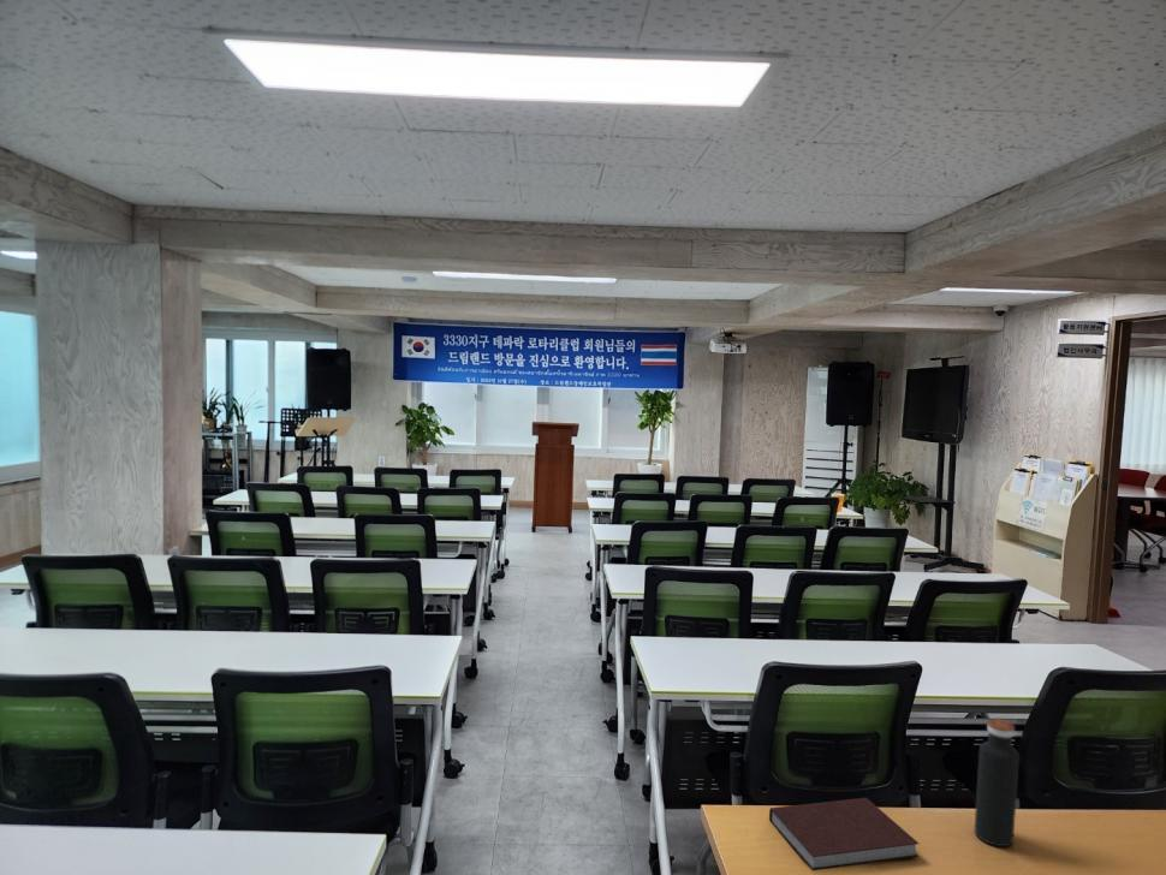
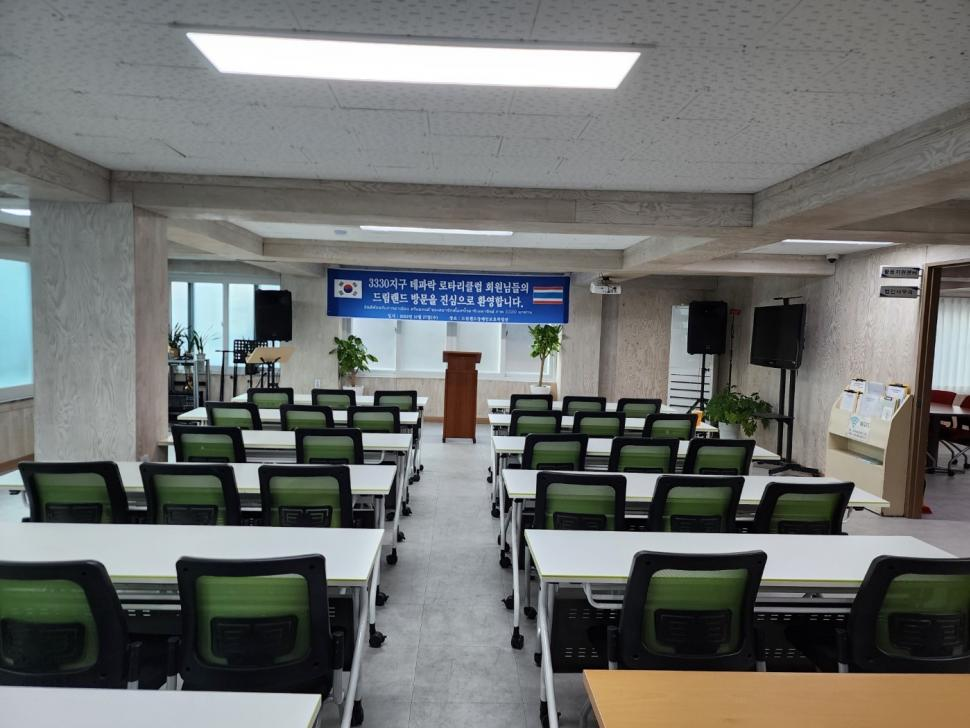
- water bottle (997, 780)
- notebook (840, 831)
